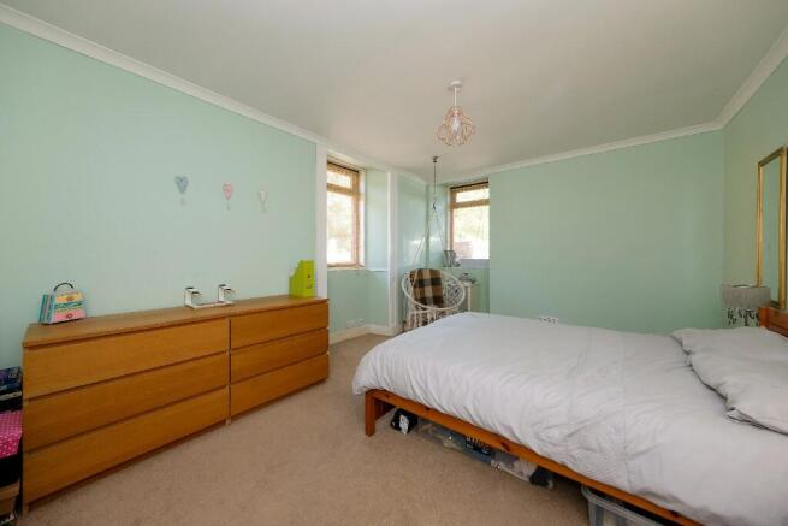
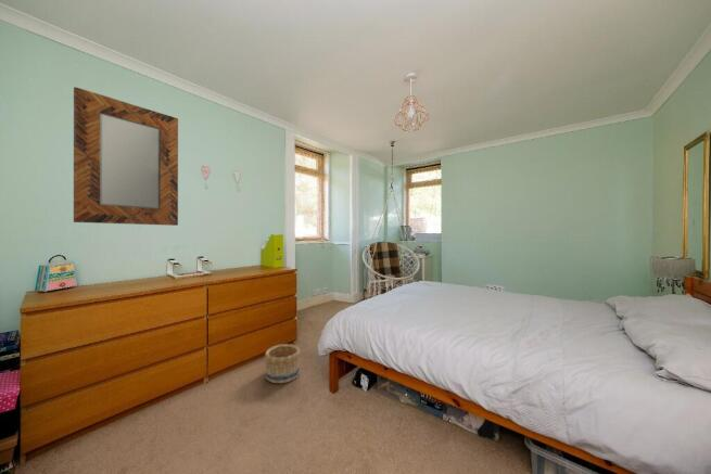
+ home mirror (131, 164)
+ basket (282, 362)
